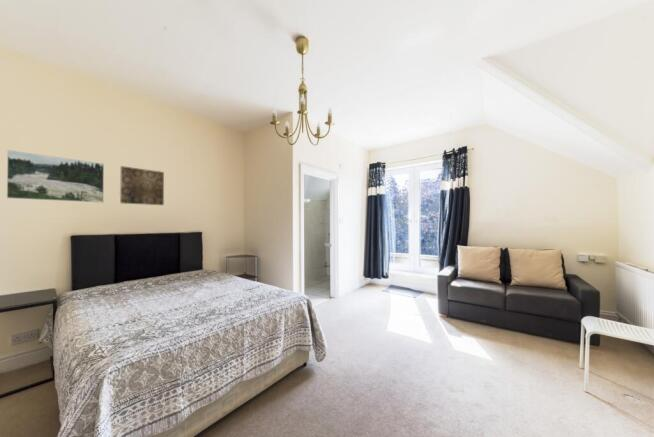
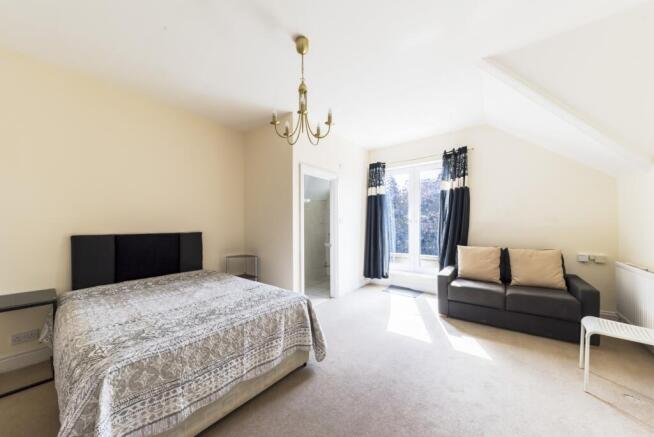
- wall art (143, 186)
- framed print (60, 179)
